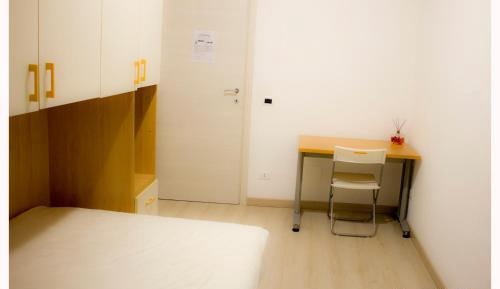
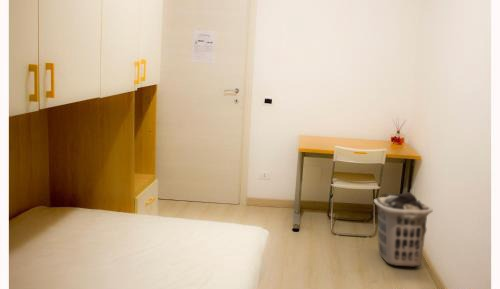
+ clothes hamper (401, 225)
